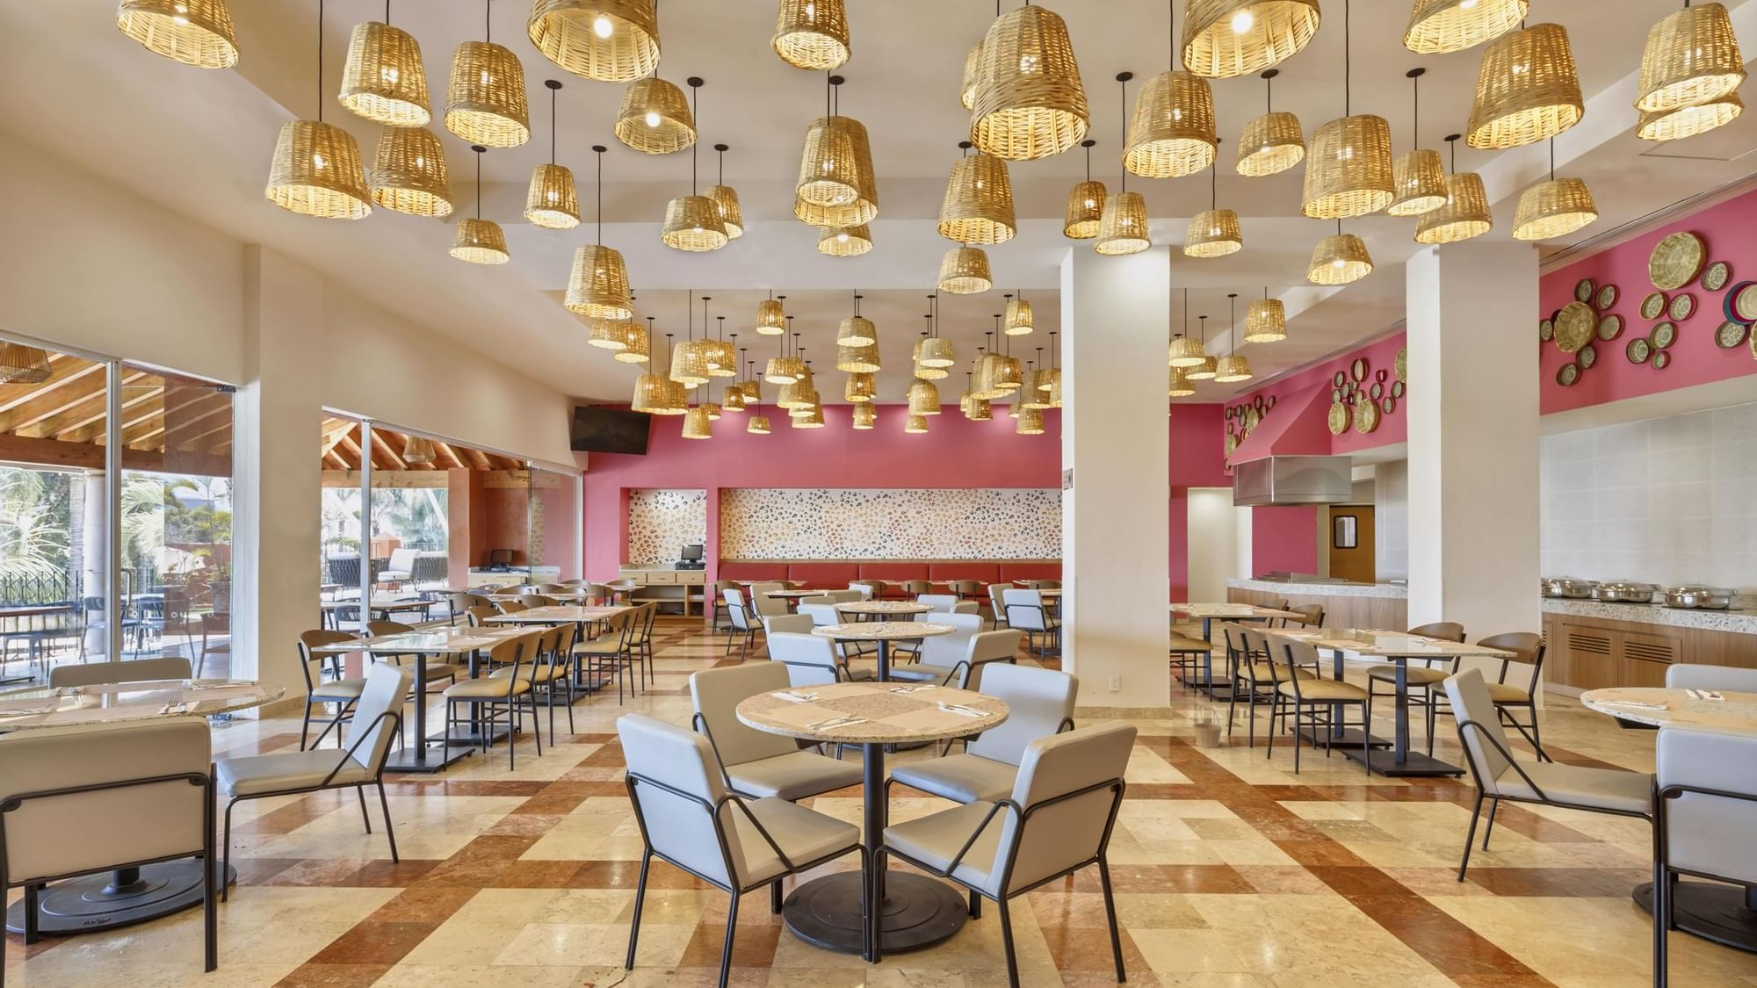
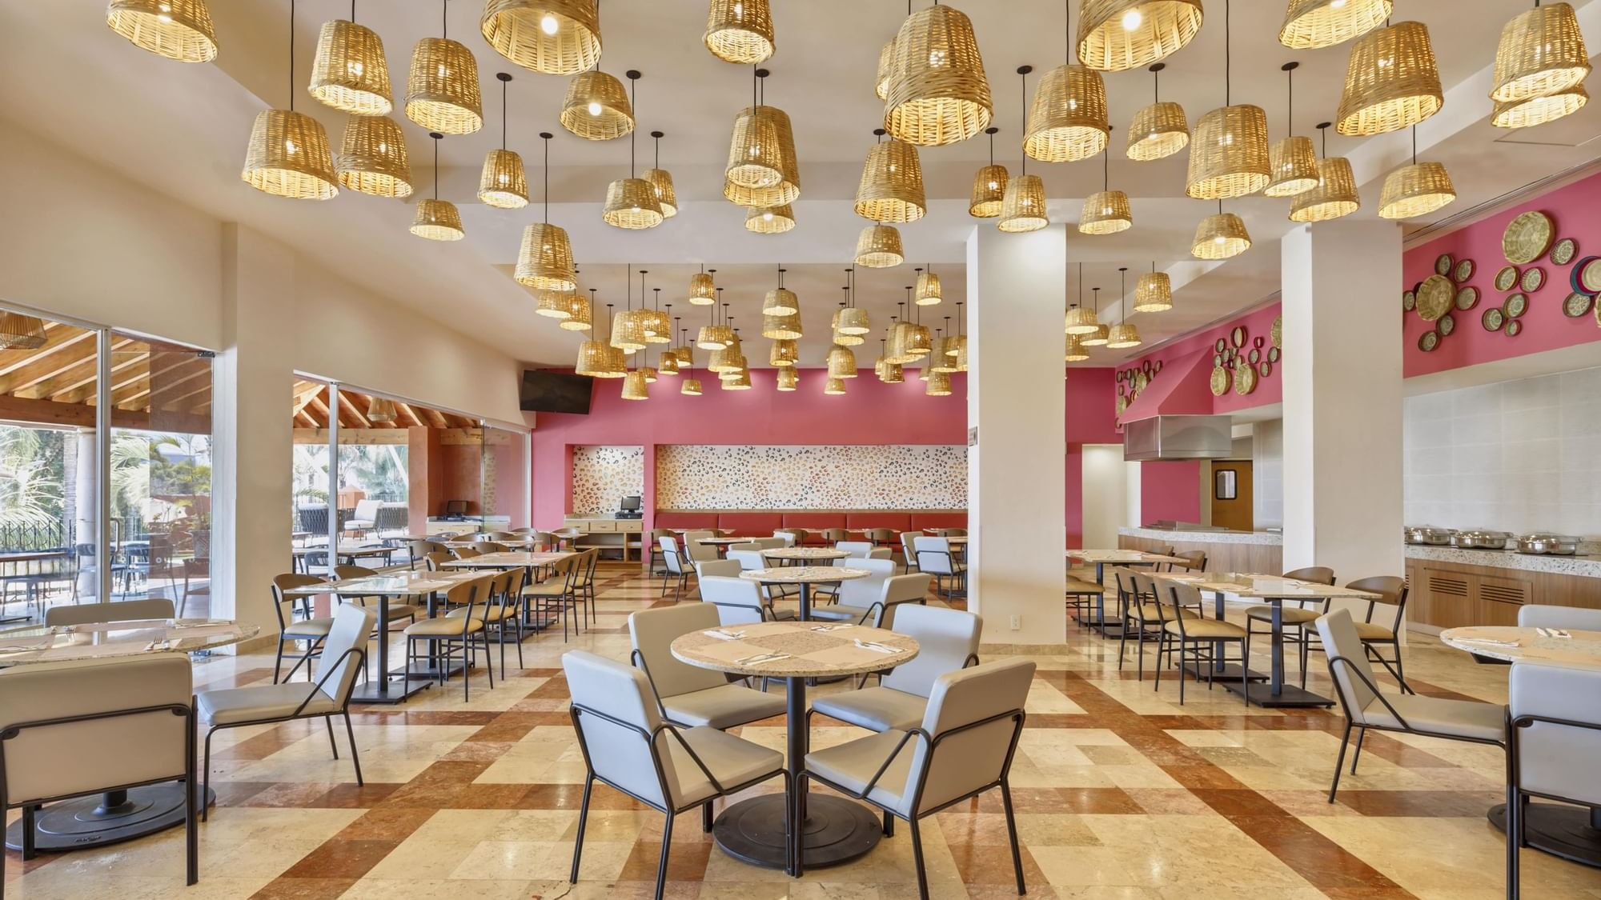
- basket (1207, 724)
